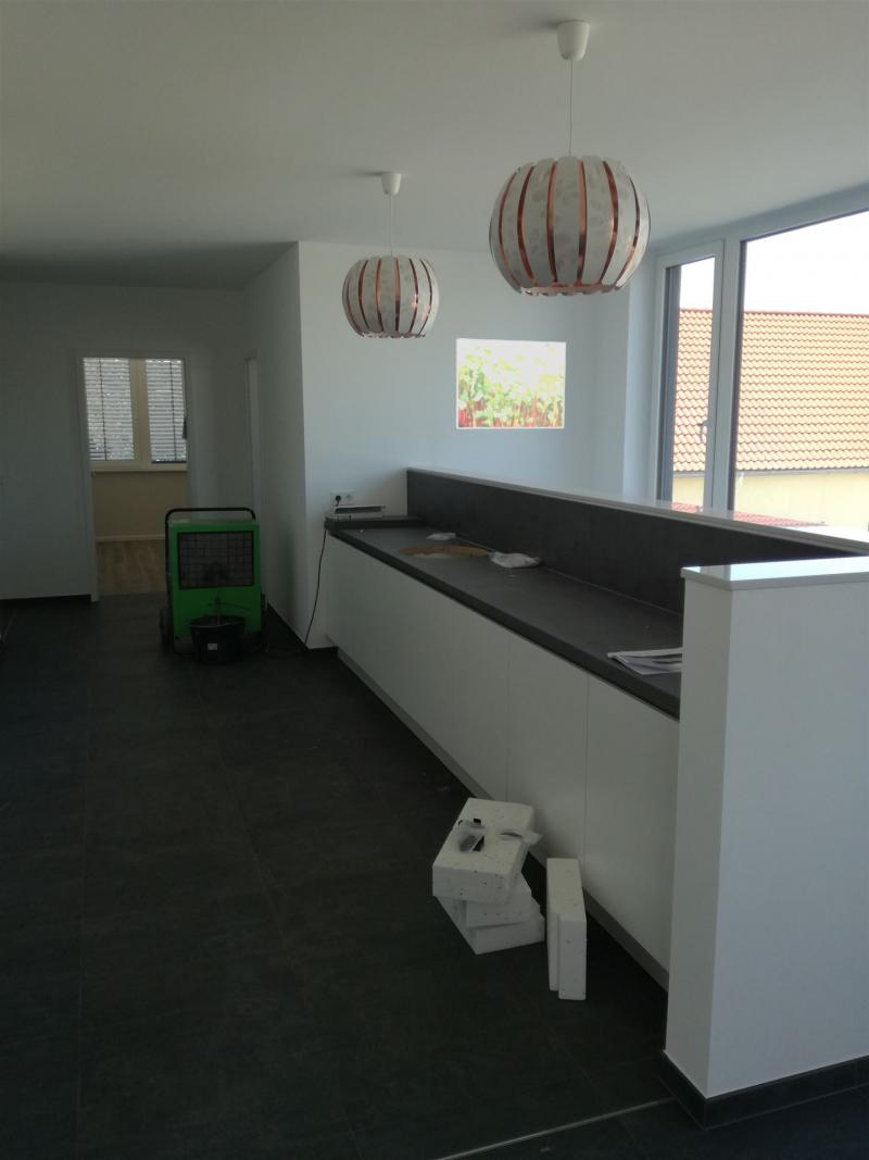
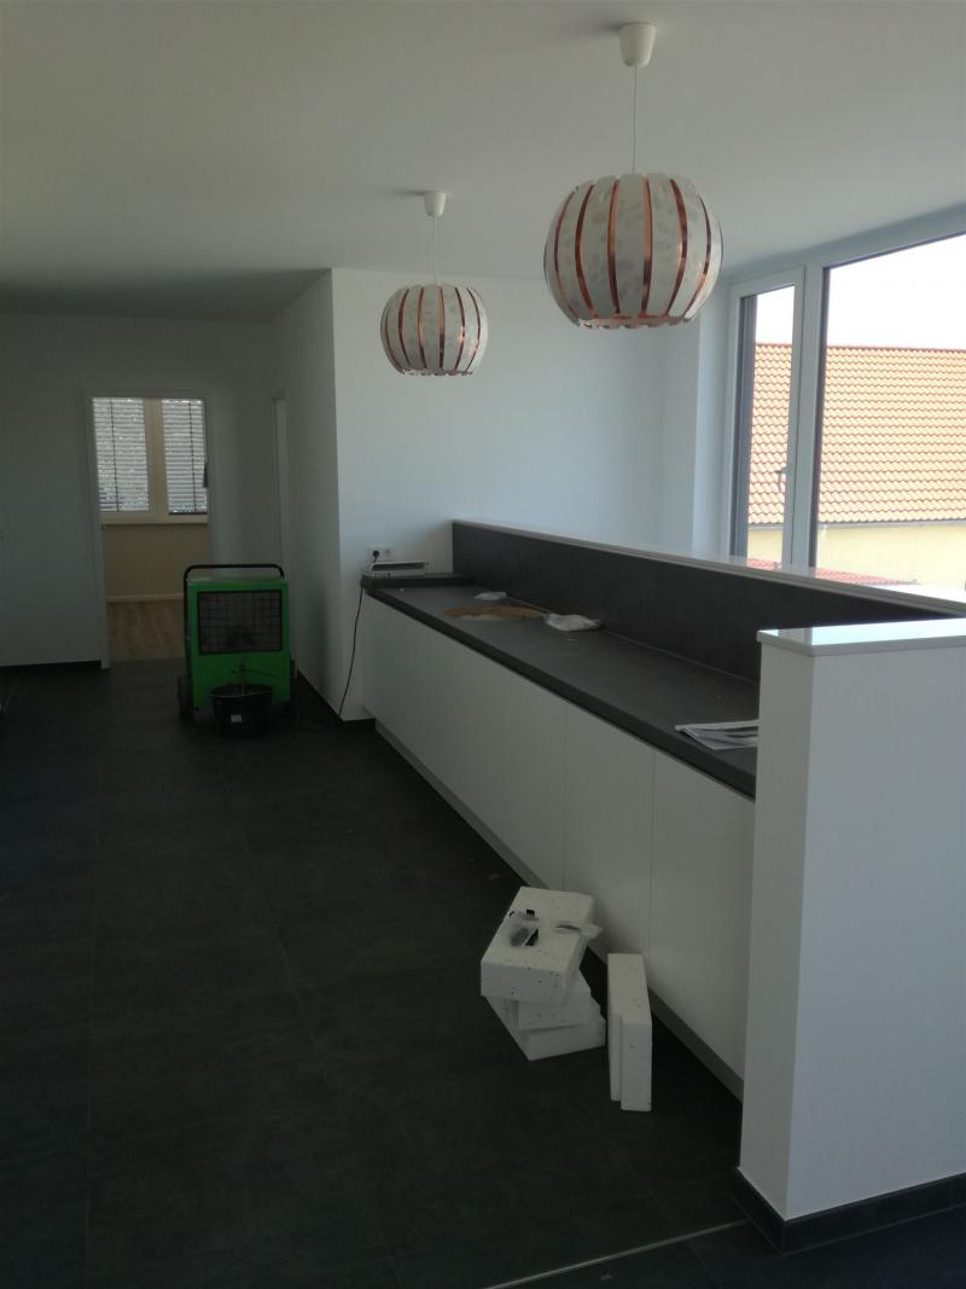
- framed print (511, 385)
